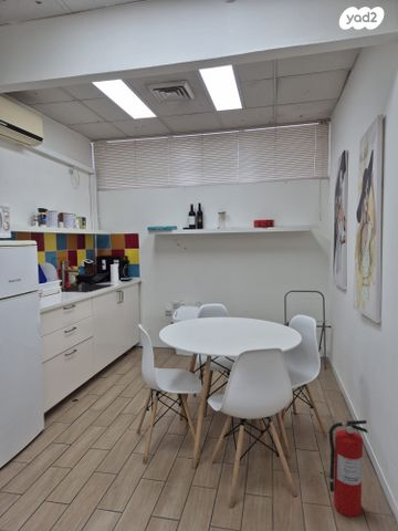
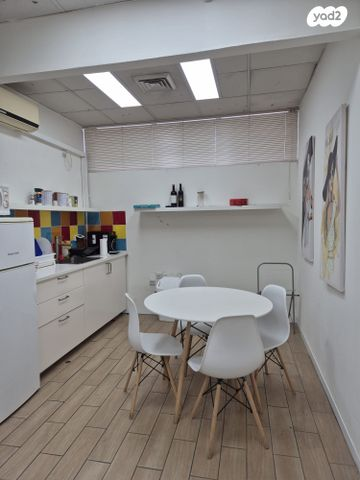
- fire extinguisher (347, 462)
